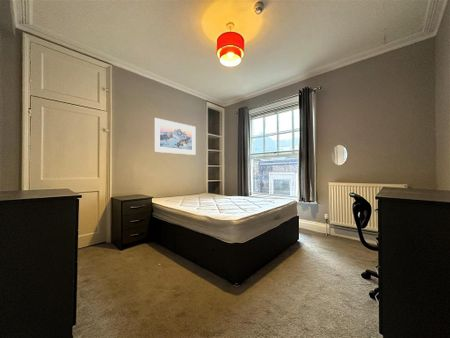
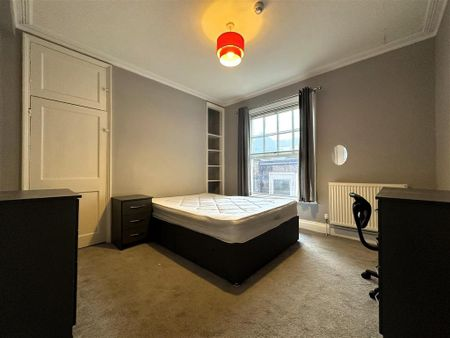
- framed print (176, 138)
